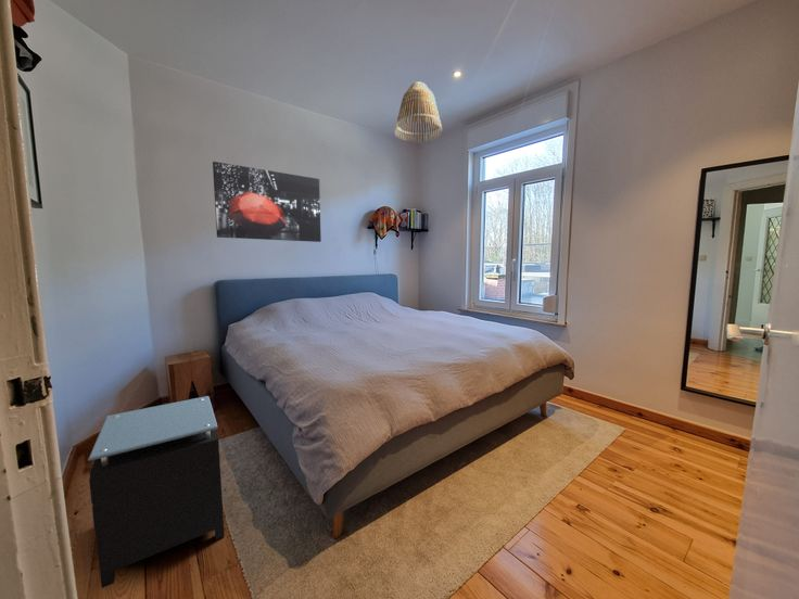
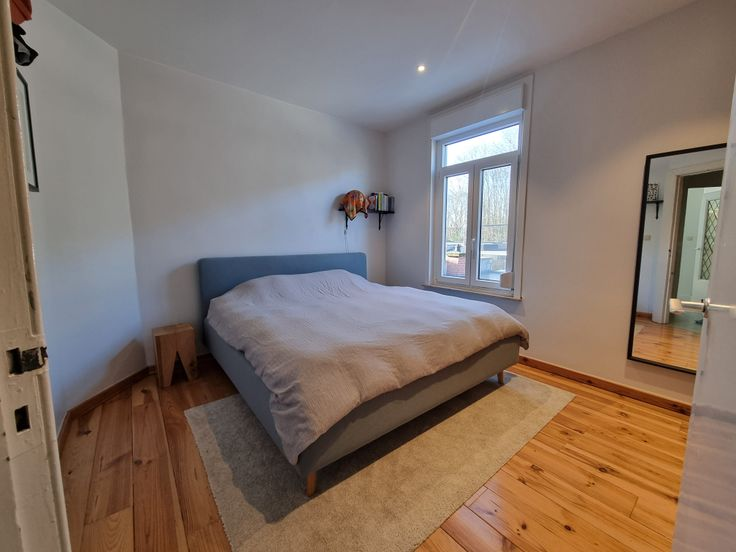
- wall art (271, 205)
- lamp shade (417, 109)
- nightstand (164, 474)
